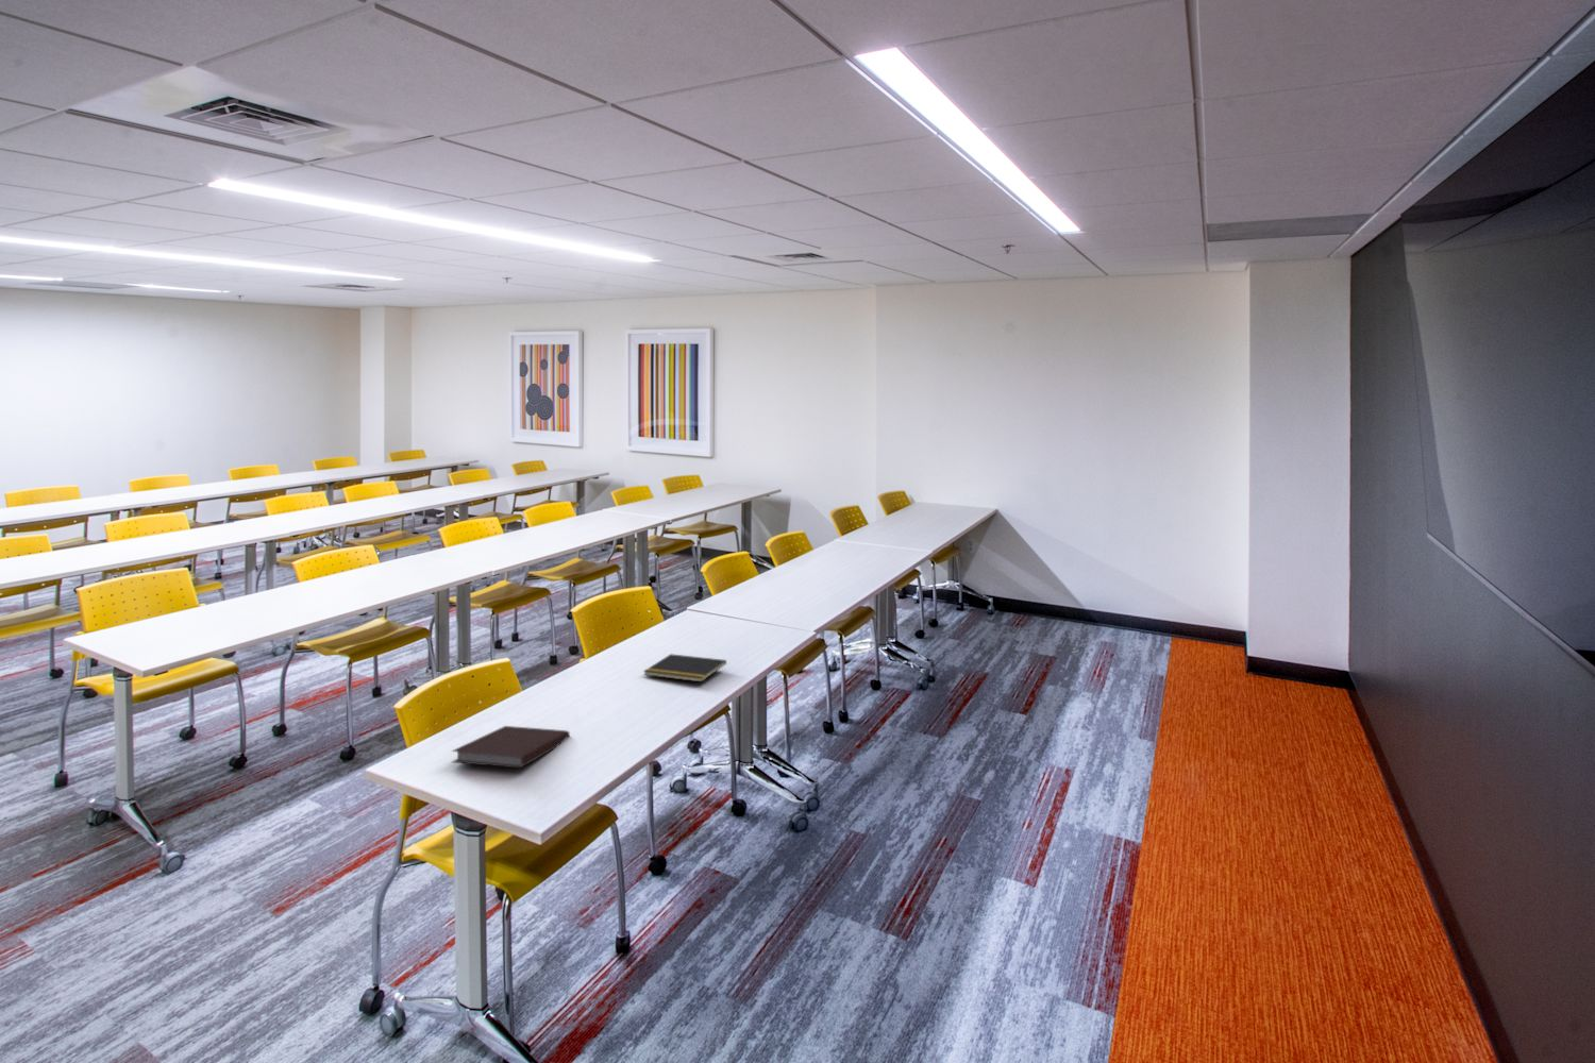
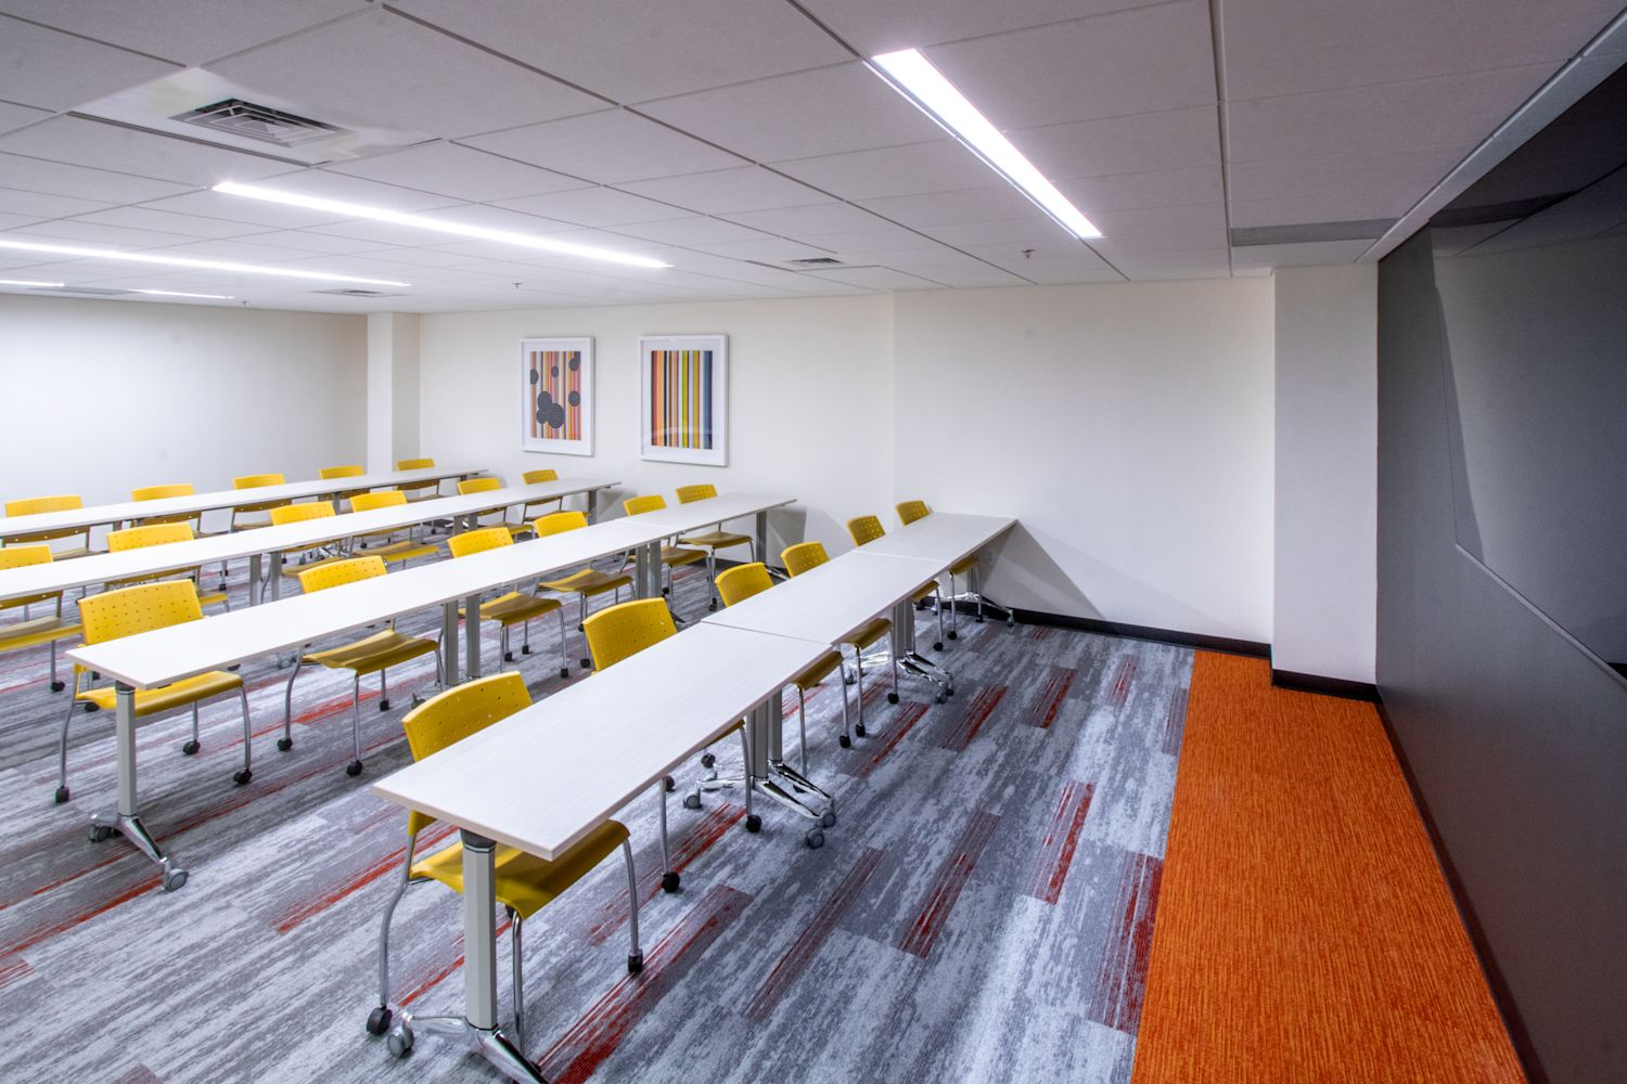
- notepad (685, 667)
- notebook (513, 745)
